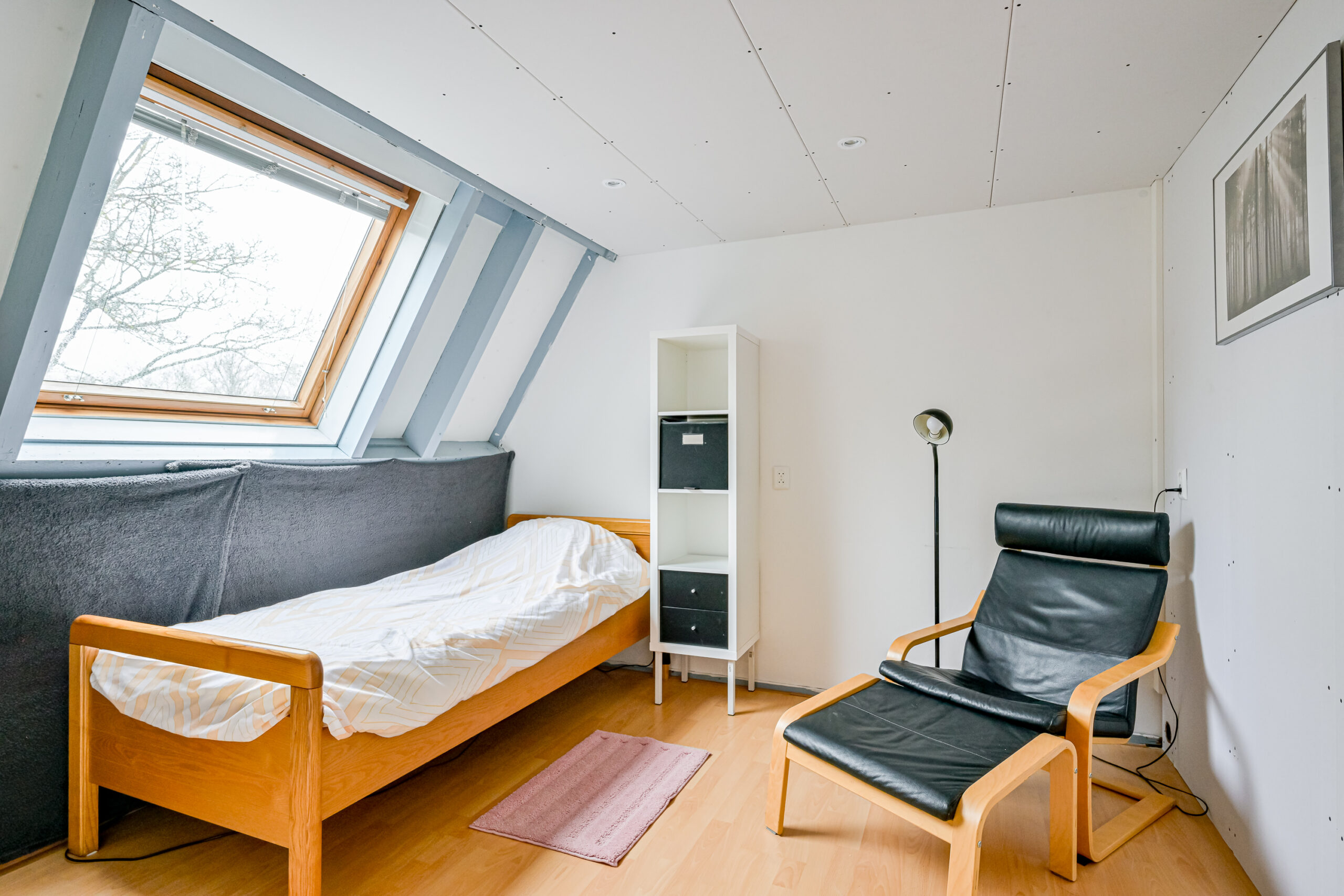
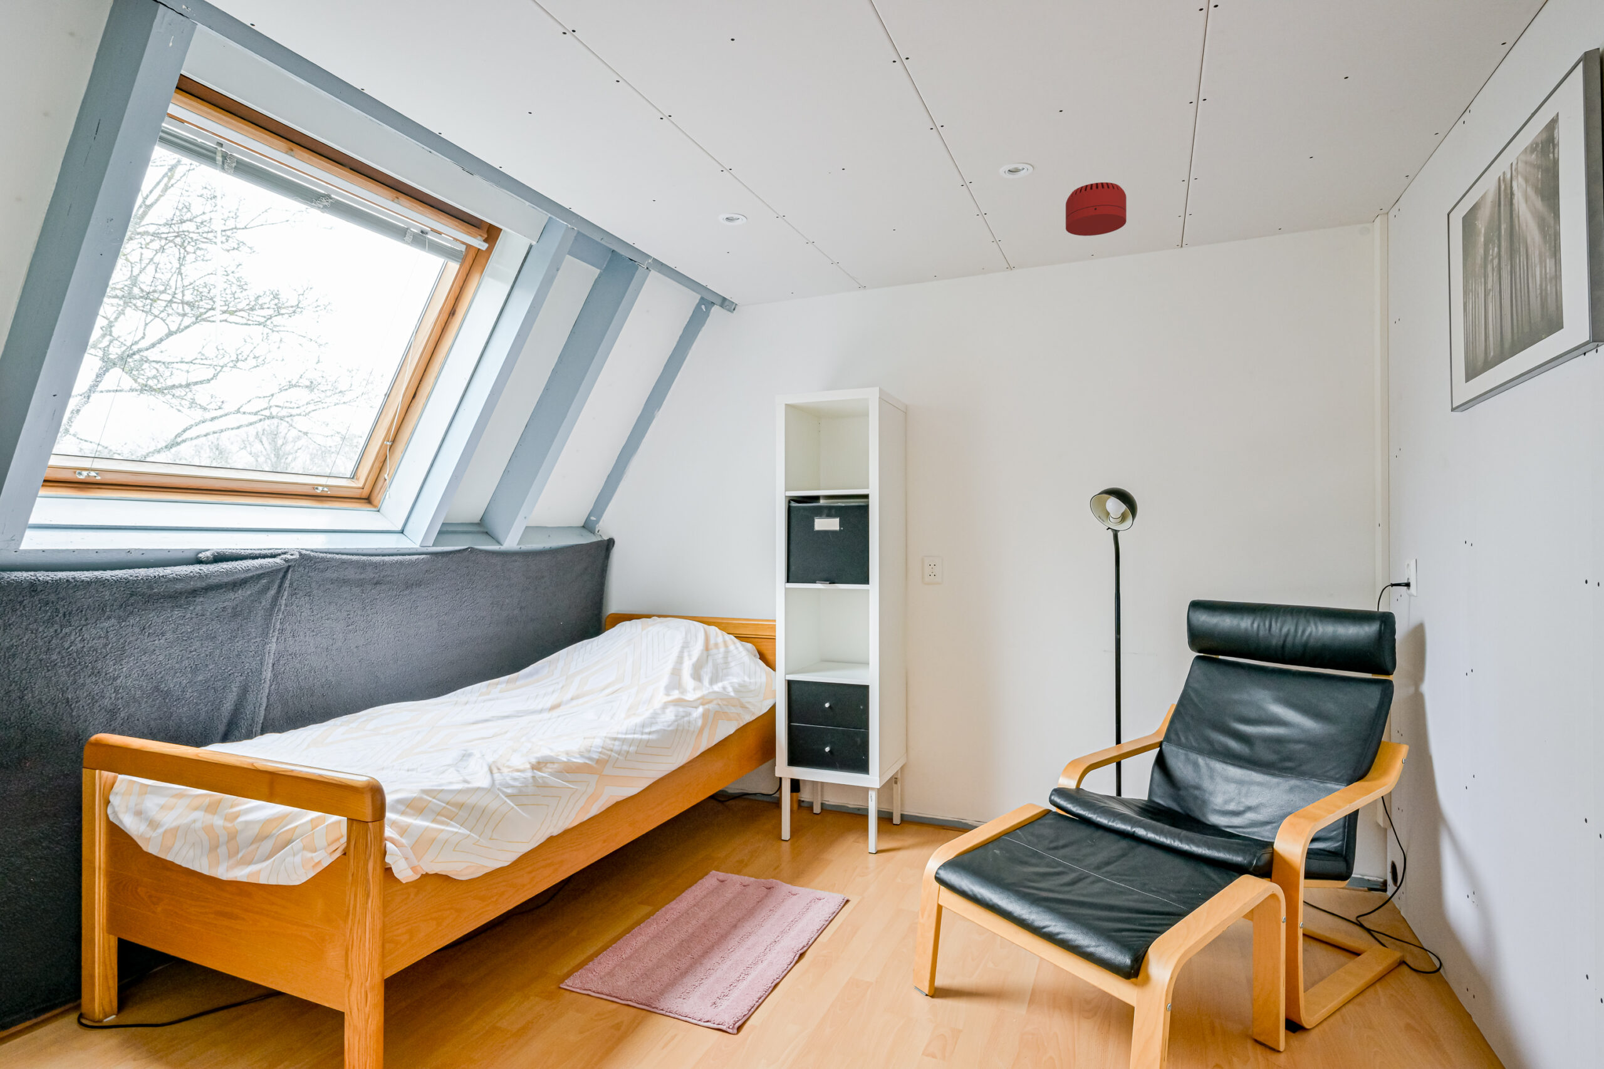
+ smoke detector (1096, 208)
